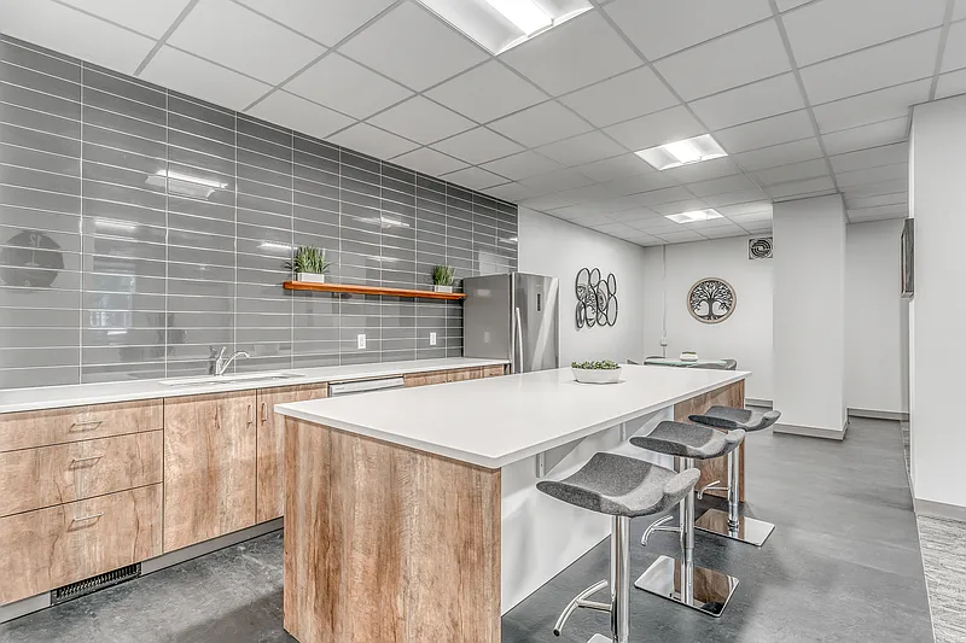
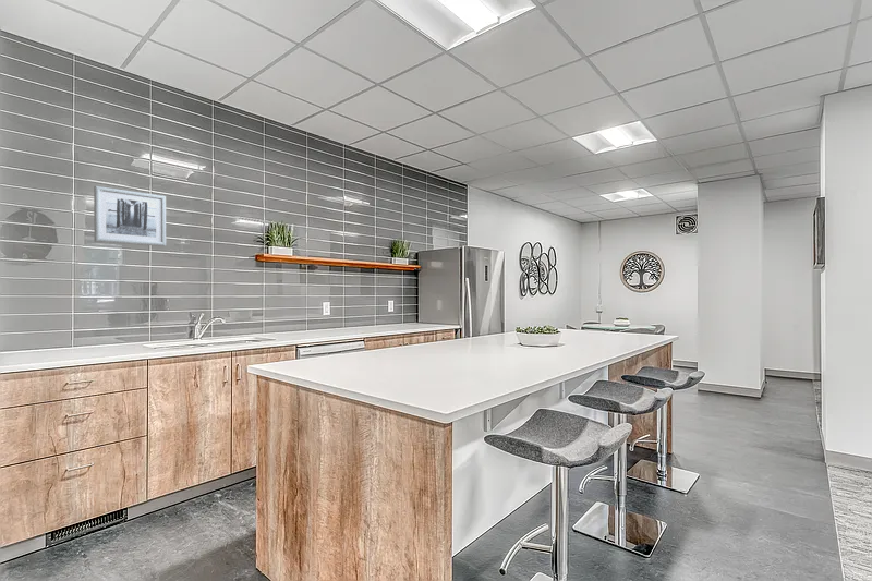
+ wall art (131, 217)
